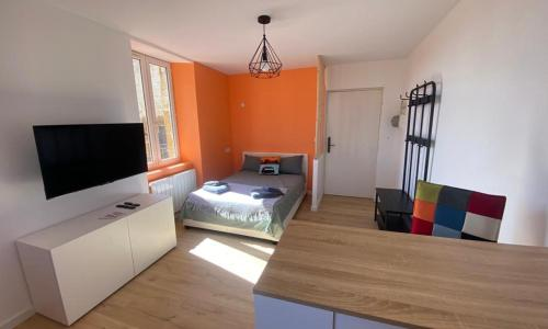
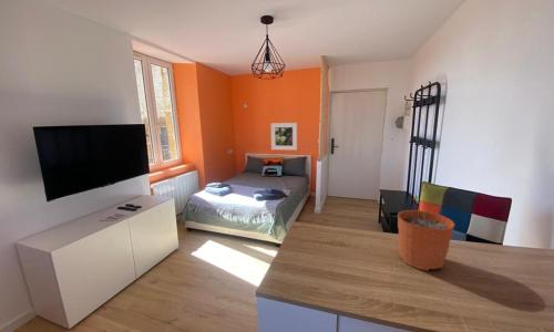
+ plant pot (423, 229)
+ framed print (284, 136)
